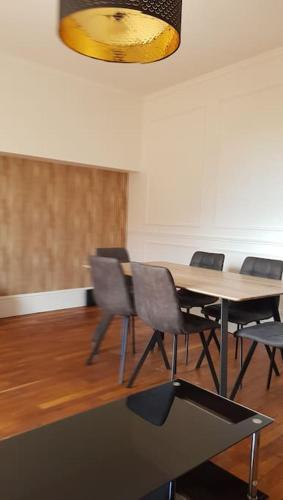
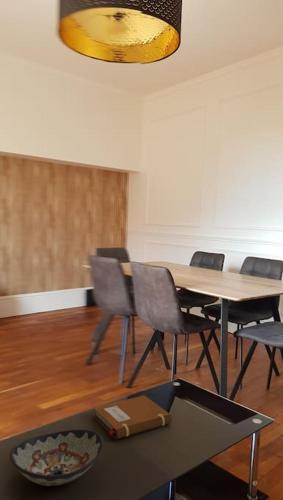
+ notebook (130, 416)
+ decorative bowl (57, 460)
